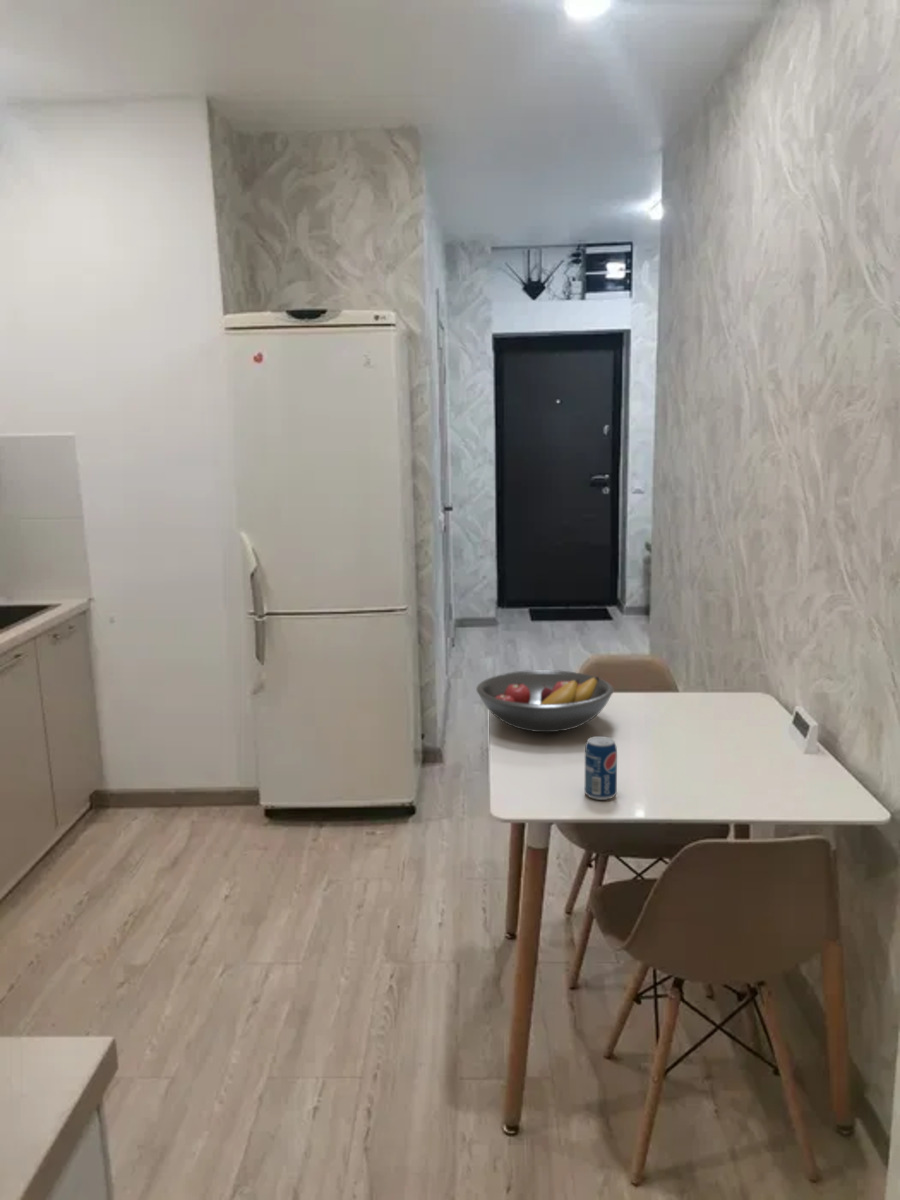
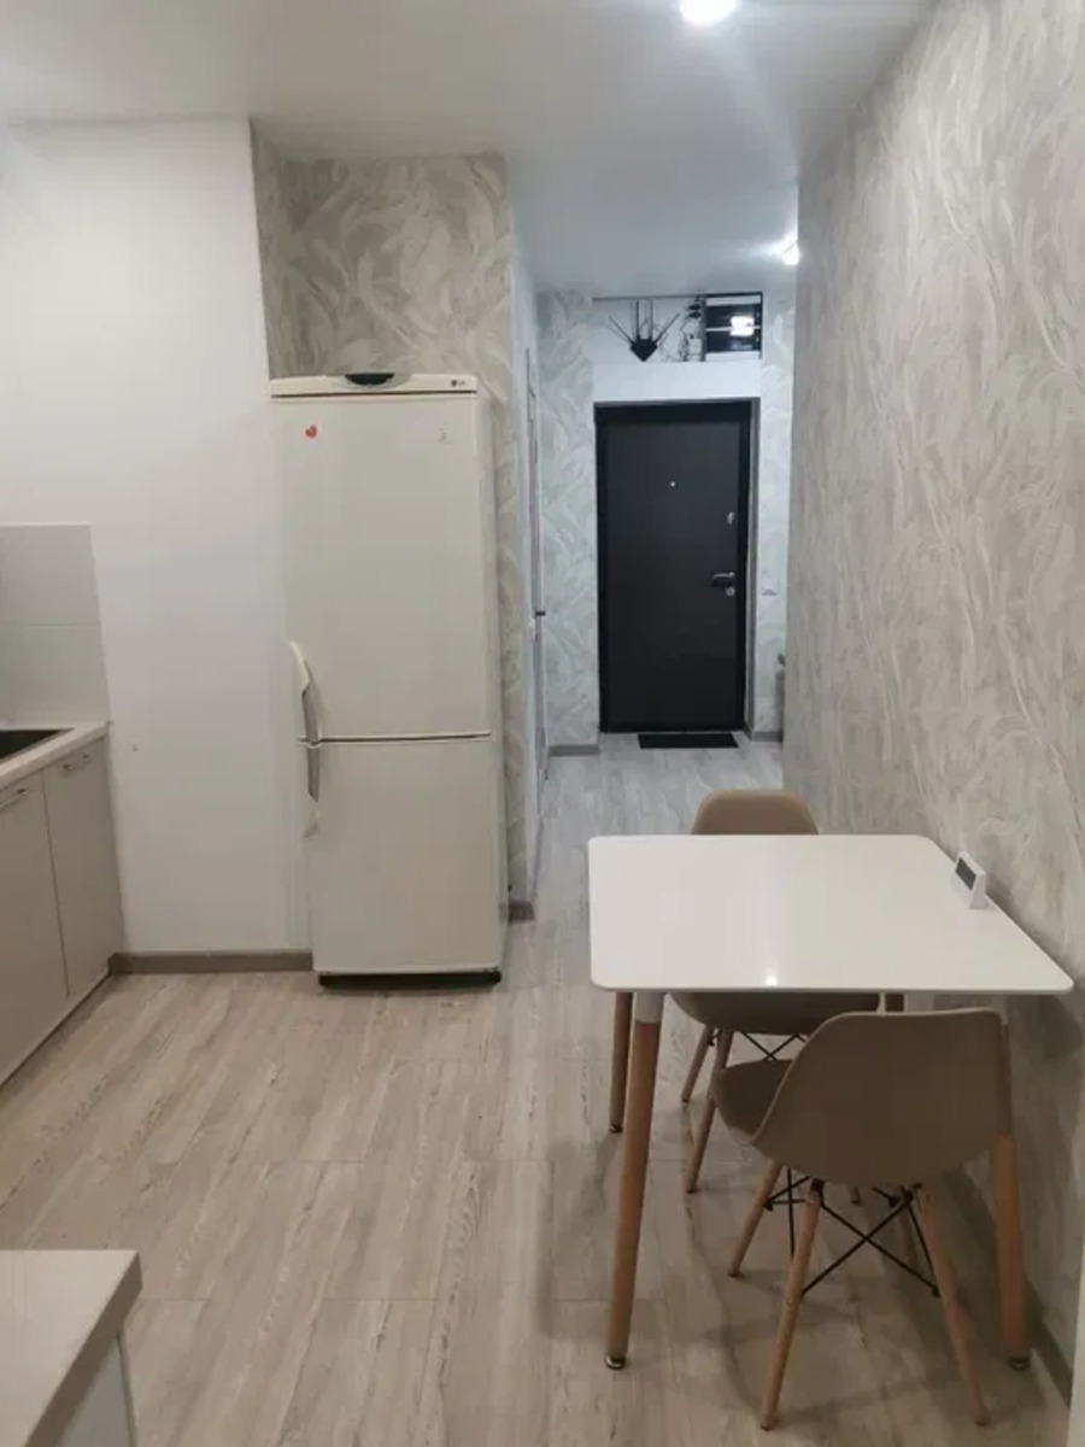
- beverage can (600, 767)
- fruit bowl (544, 700)
